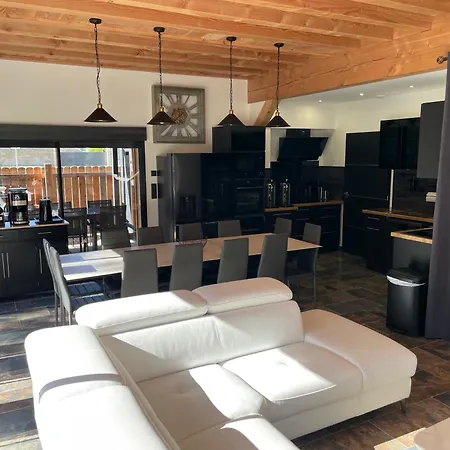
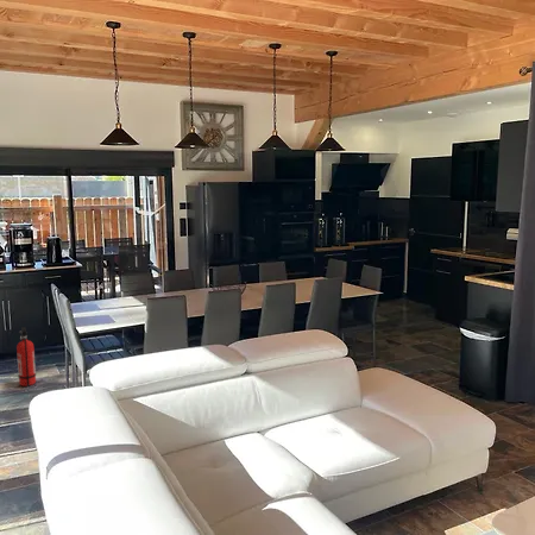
+ fire extinguisher (25, 357)
